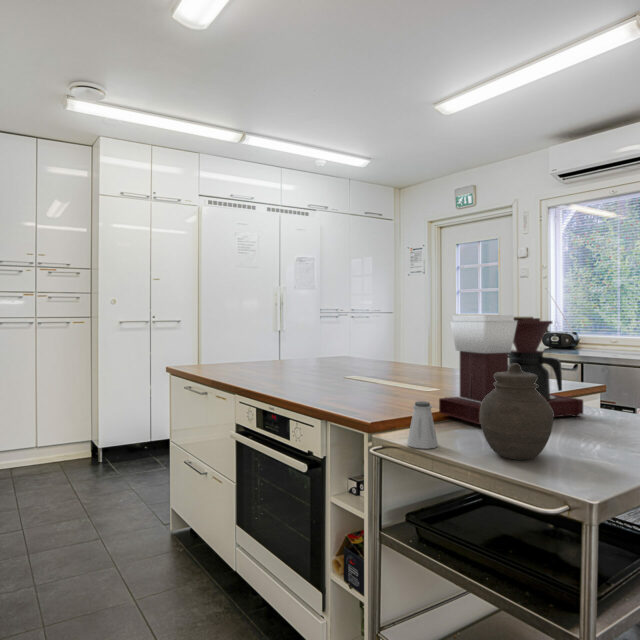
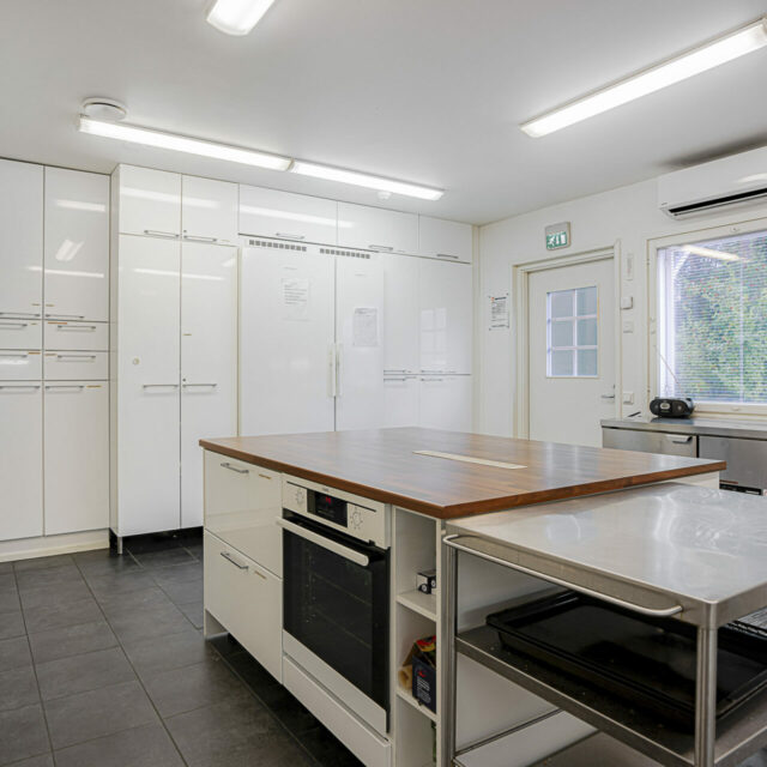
- jar (515, 409)
- coffee maker (509, 365)
- saltshaker (422, 423)
